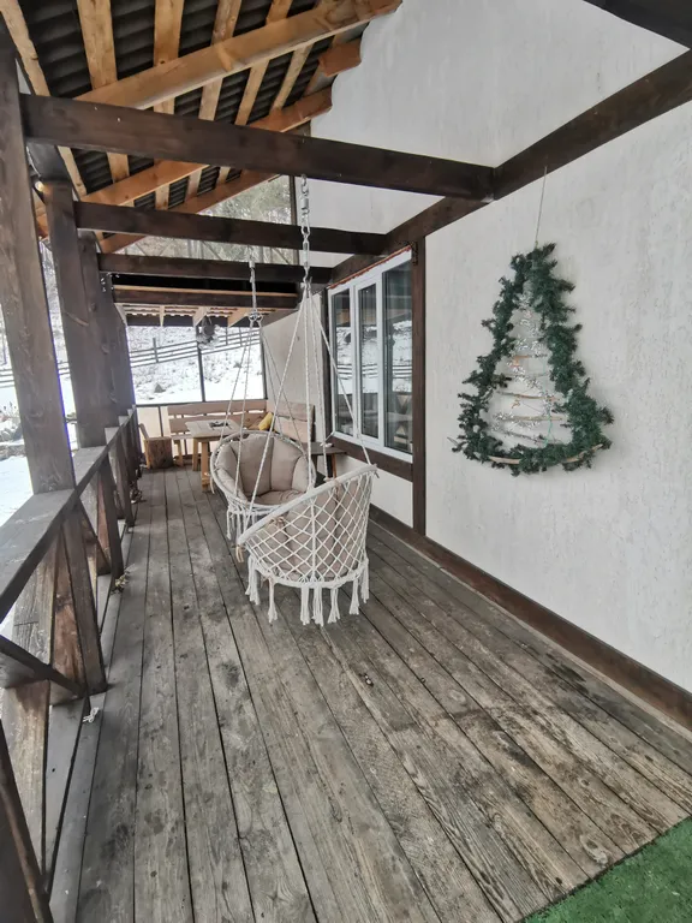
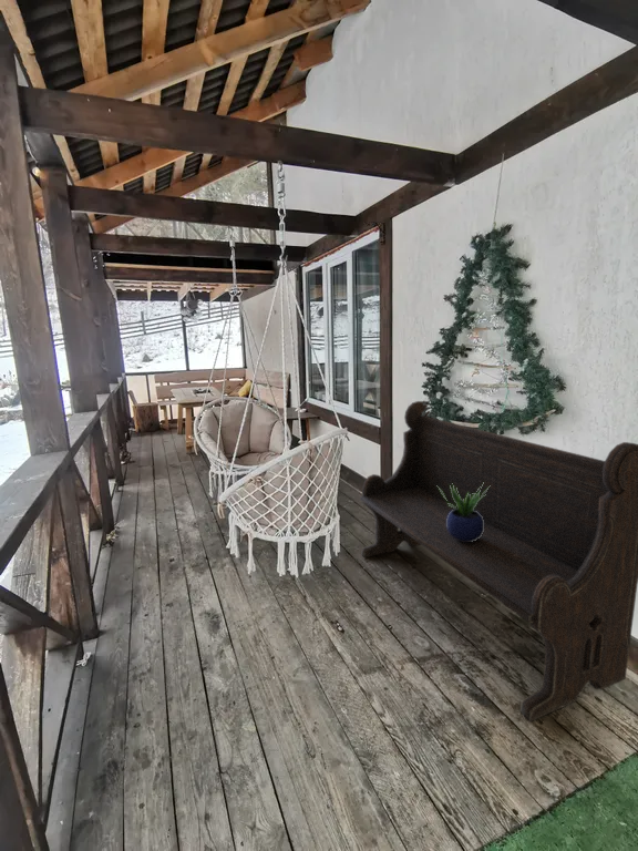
+ potted plant (462, 509)
+ bench (474, 510)
